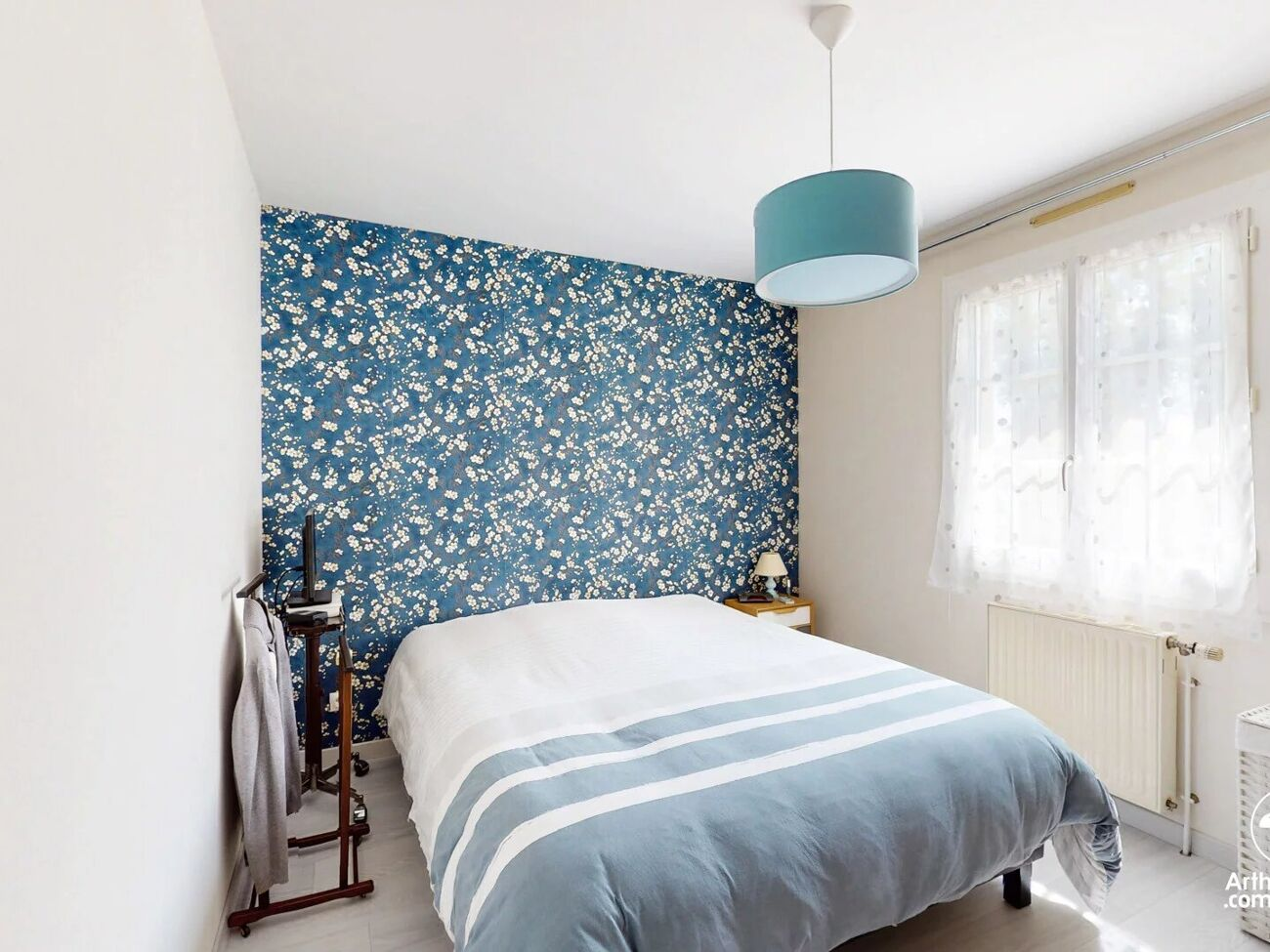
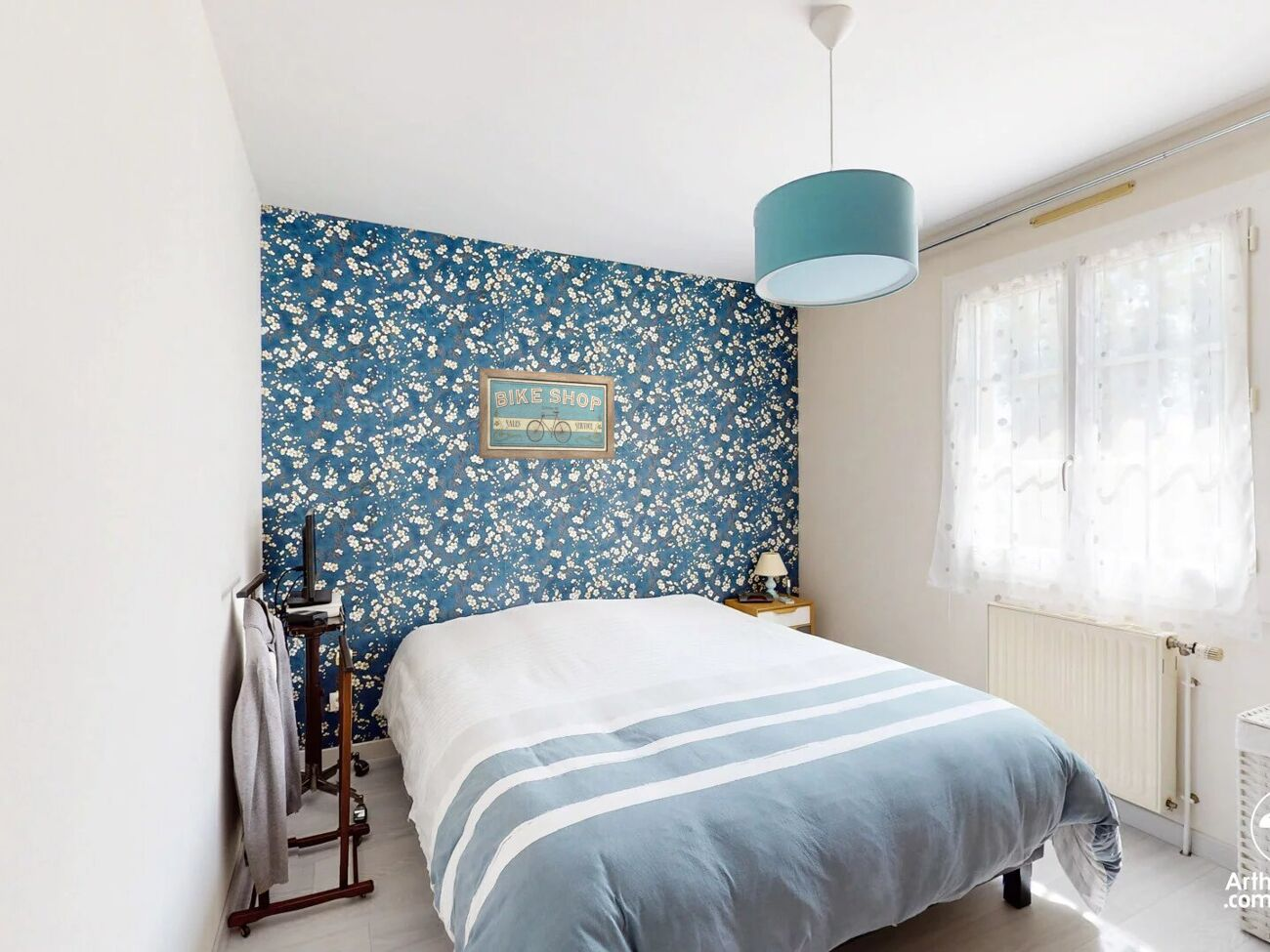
+ wall art (549, 415)
